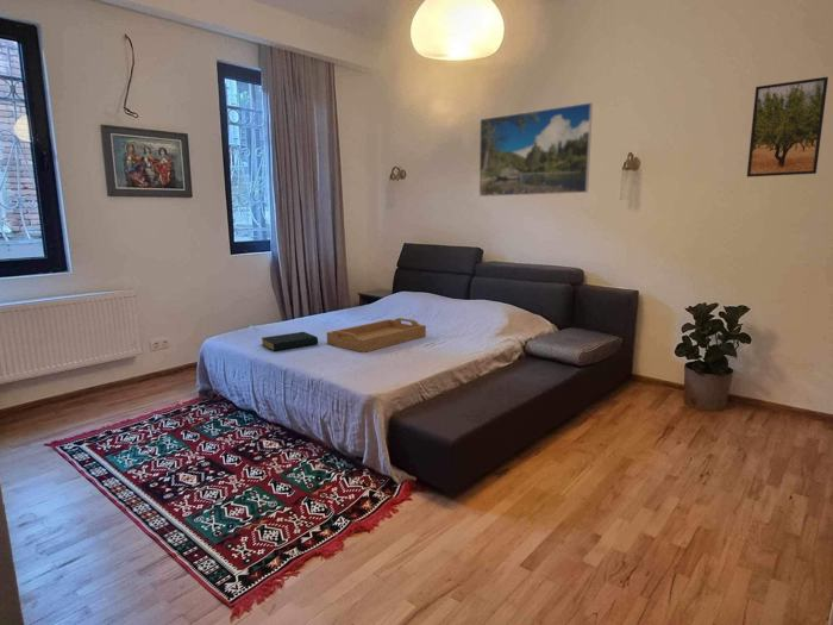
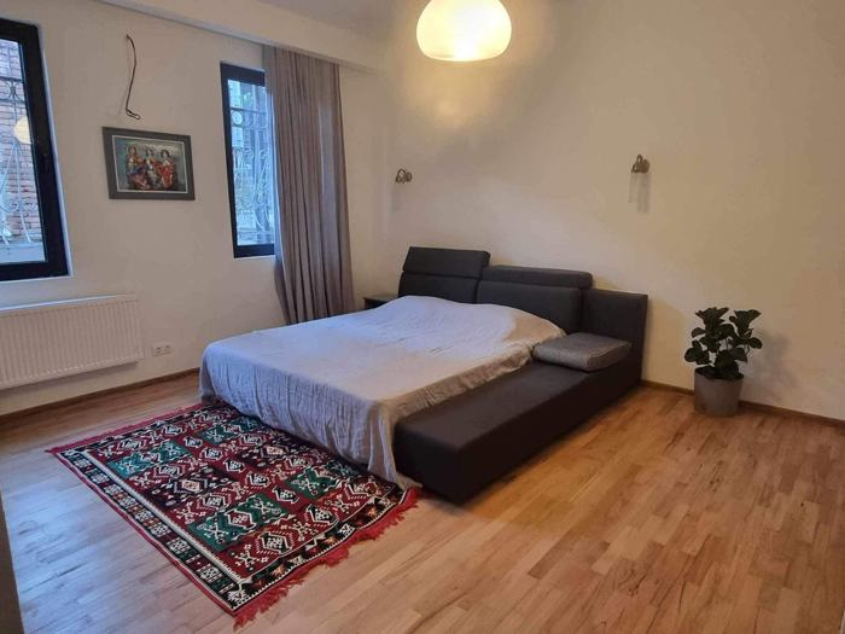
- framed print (531, 154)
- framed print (785, 129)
- serving tray (377, 332)
- hardback book (289, 340)
